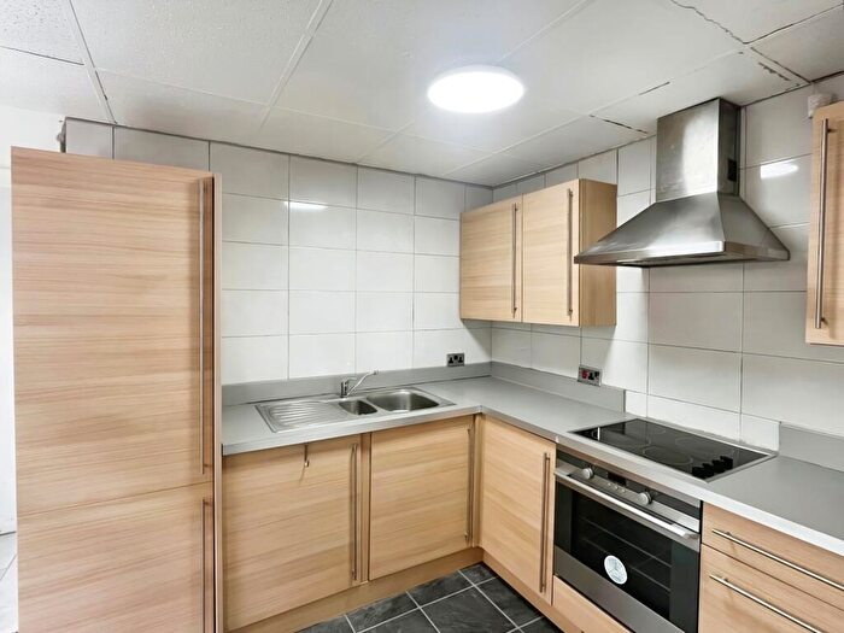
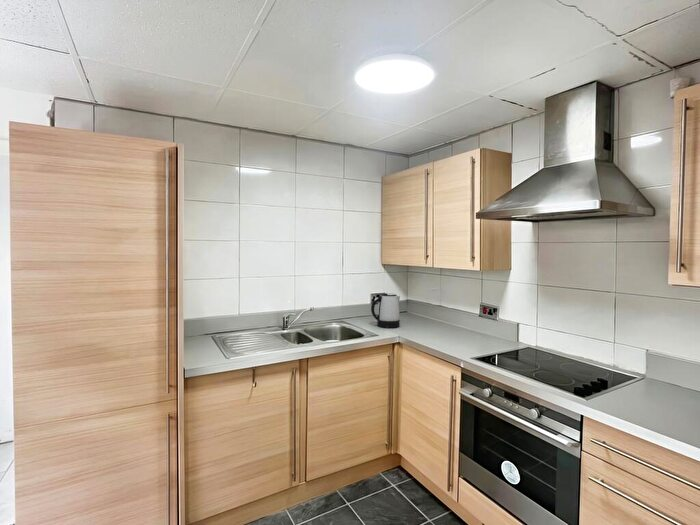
+ kettle (385, 309)
